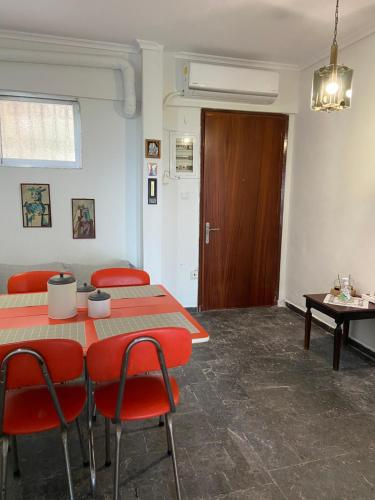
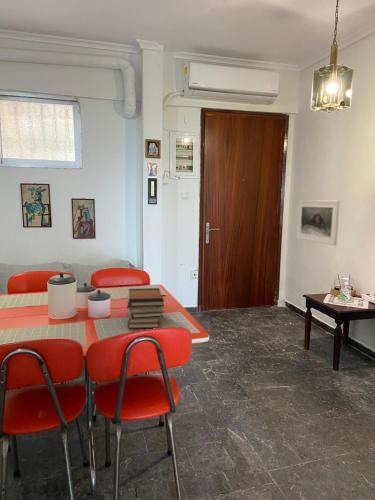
+ book stack (144, 307)
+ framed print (315, 221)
